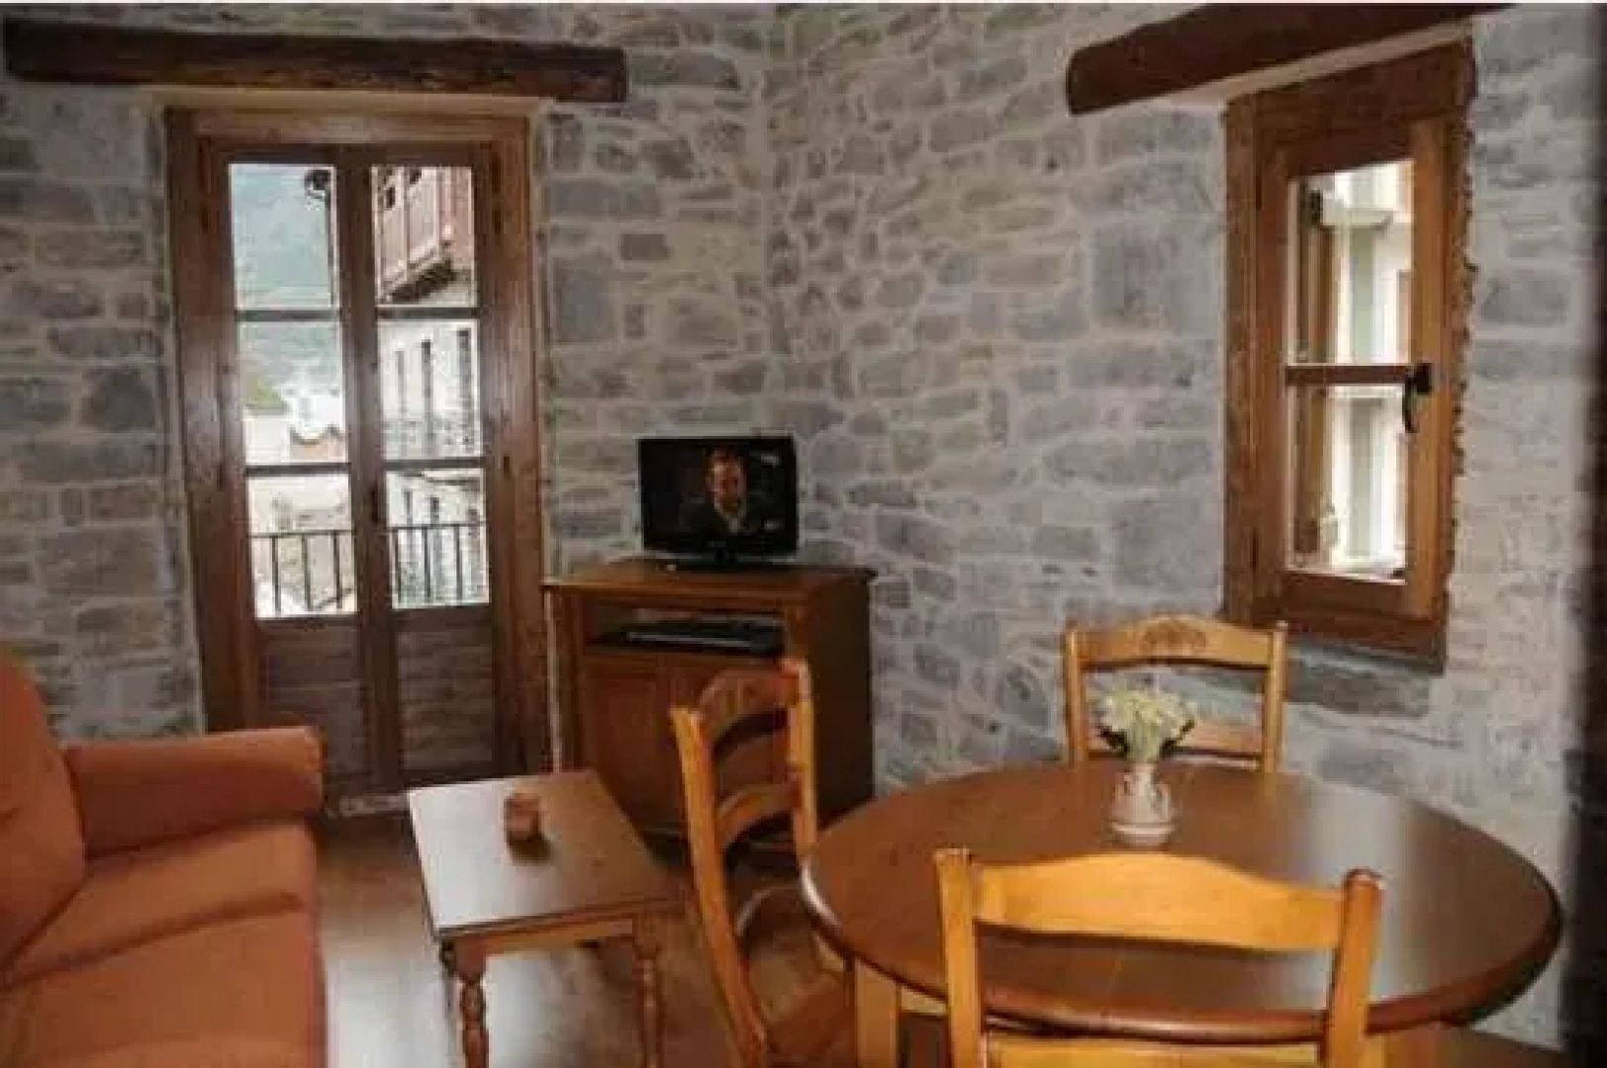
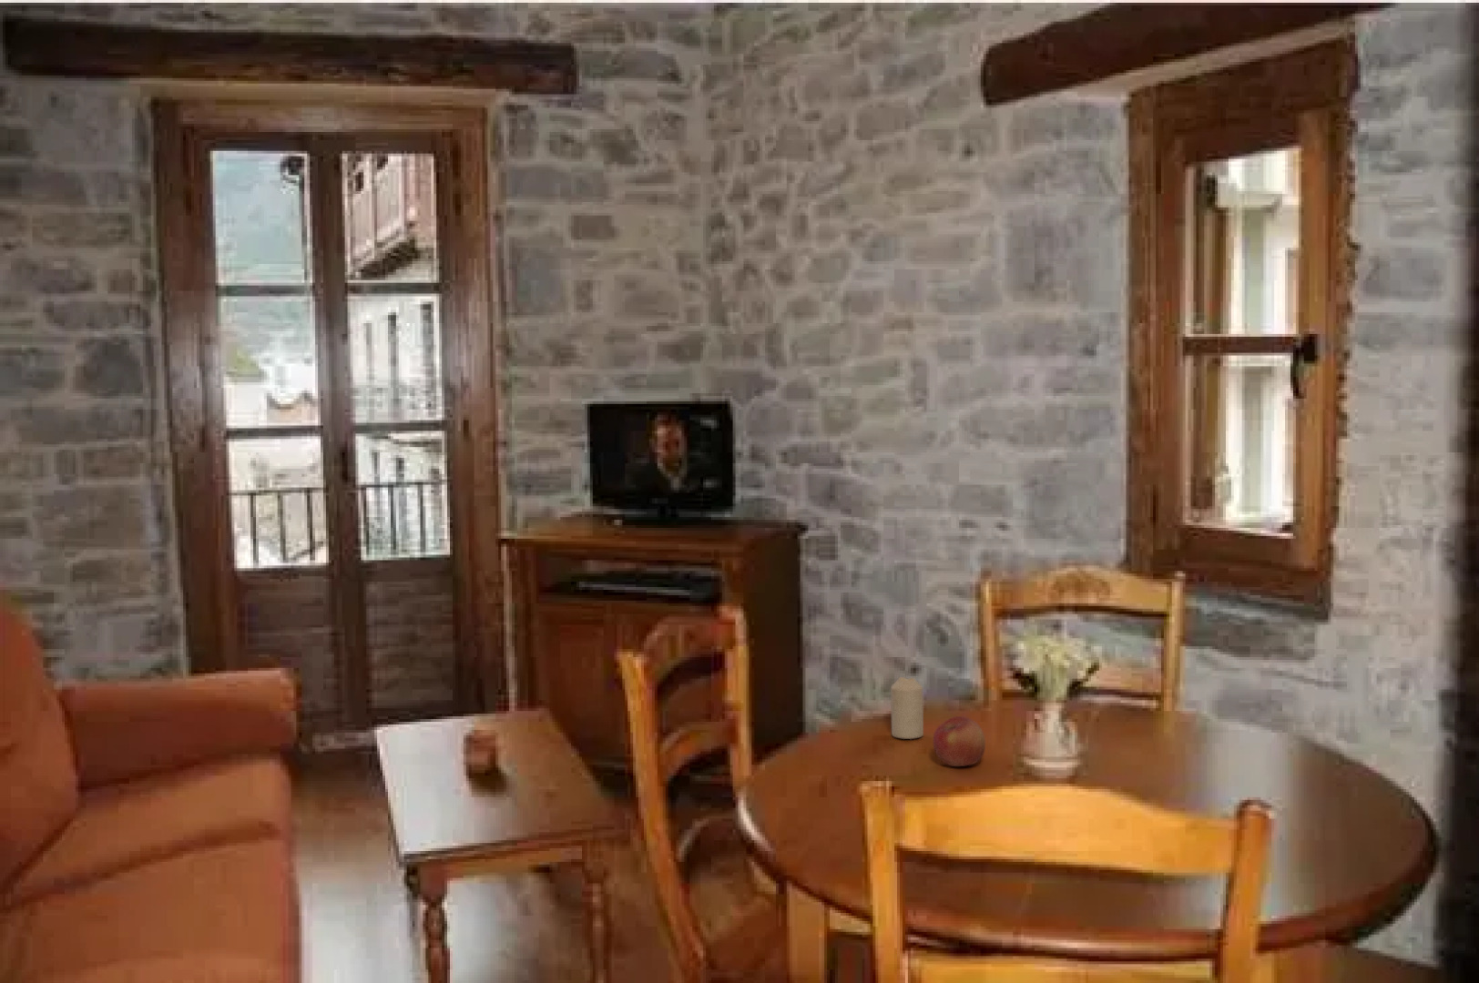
+ apple (959, 741)
+ candle (906, 707)
